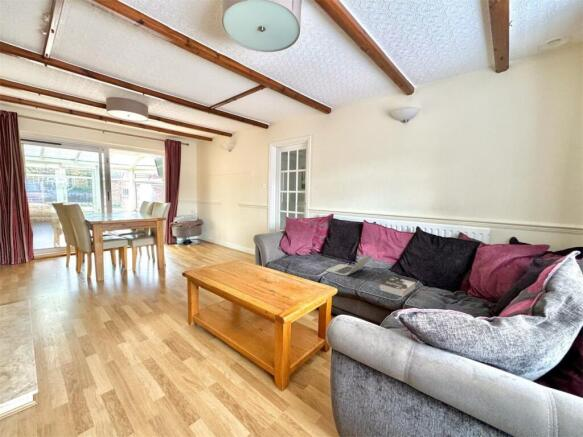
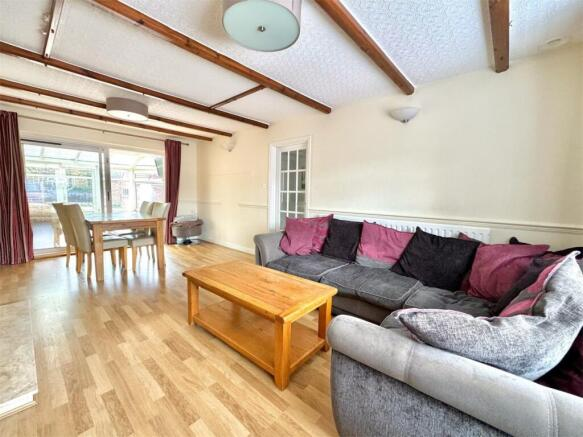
- book (397, 286)
- laptop (347, 265)
